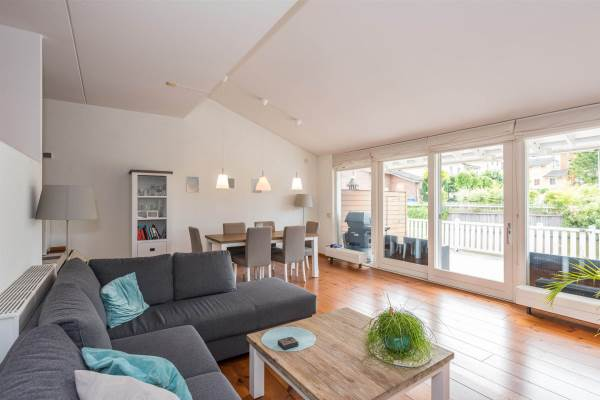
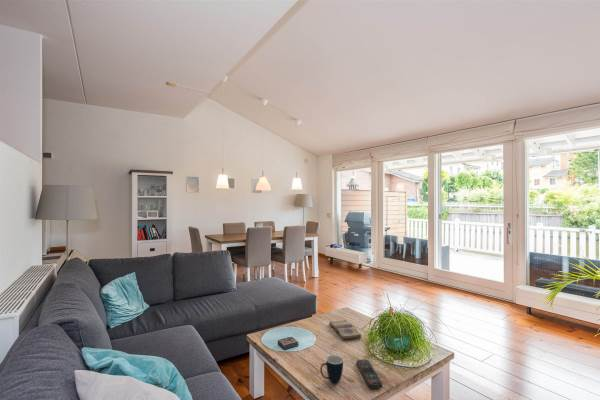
+ remote control (368, 372)
+ mug (331, 370)
+ diary (344, 328)
